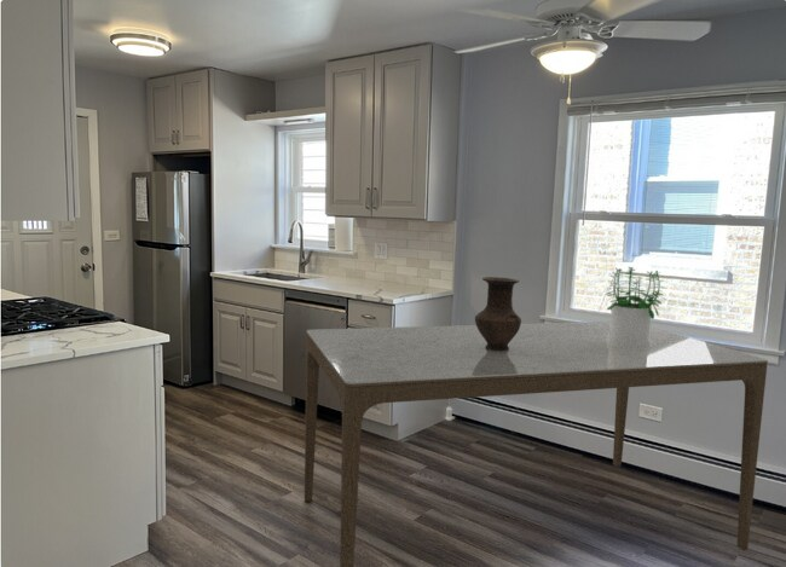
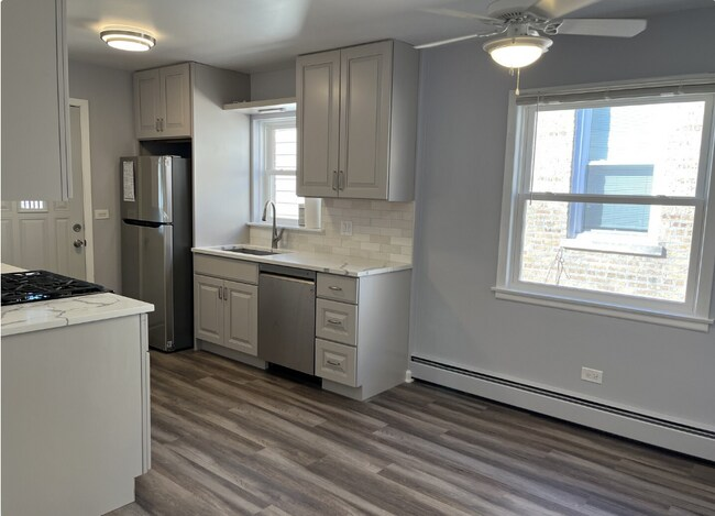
- vase (498, 313)
- potted plant (634, 305)
- dining table (512, 394)
